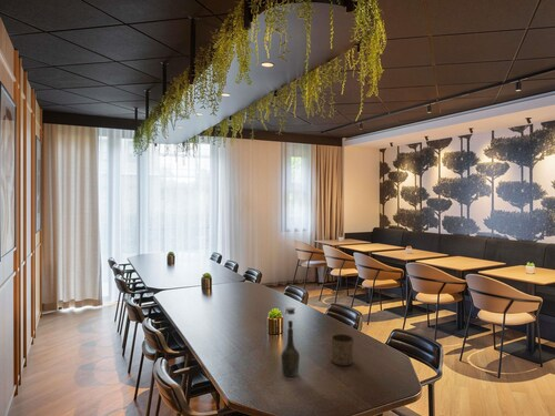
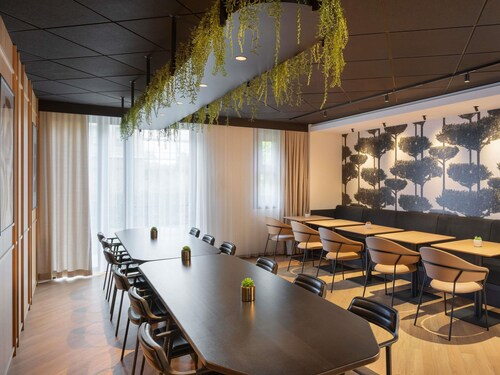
- bottle (290, 341)
- cup (342, 349)
